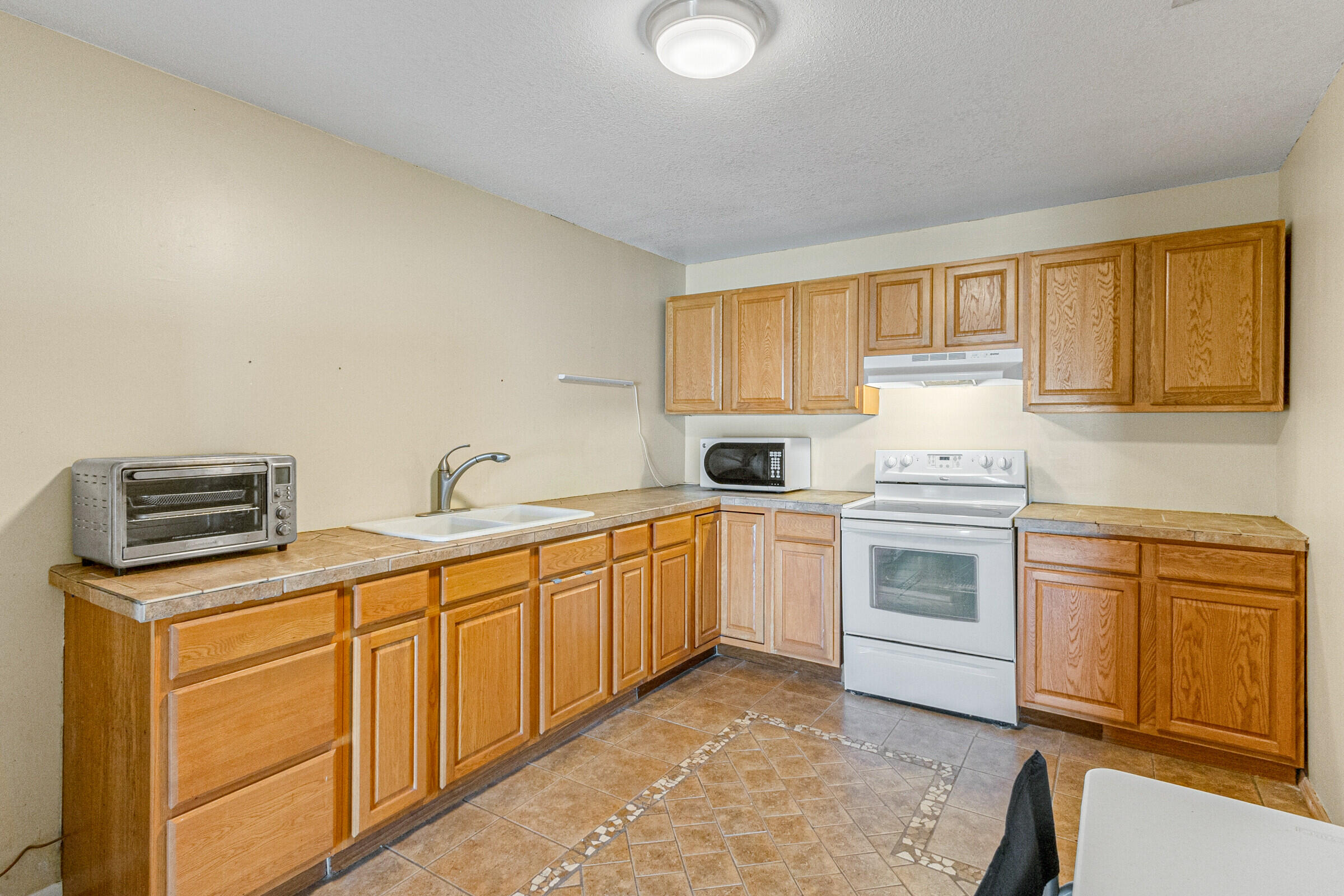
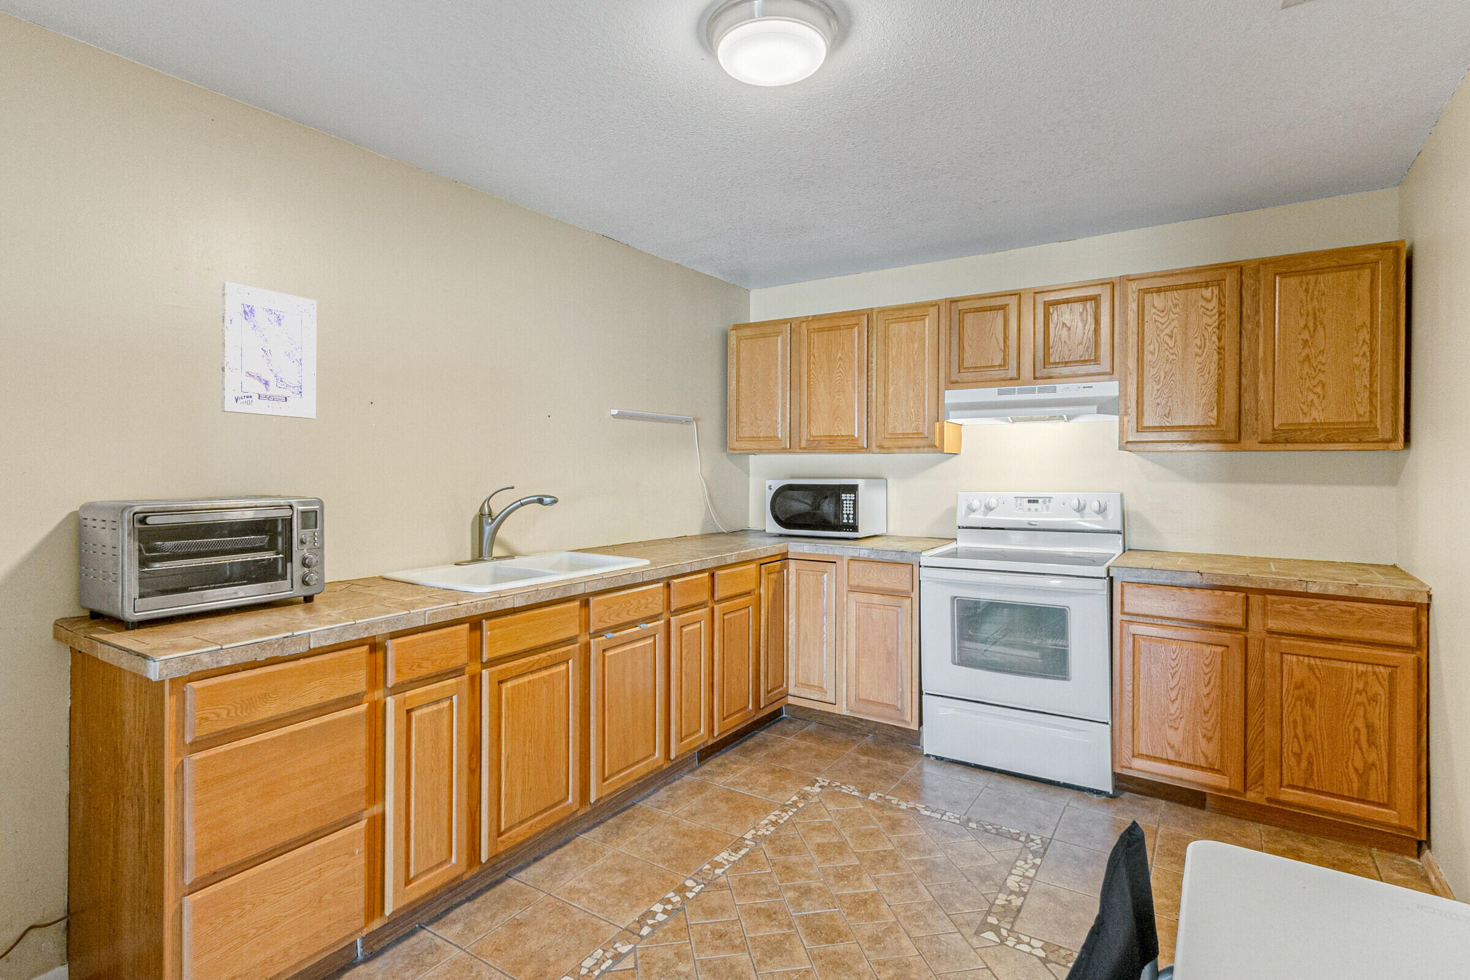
+ wall art (271, 353)
